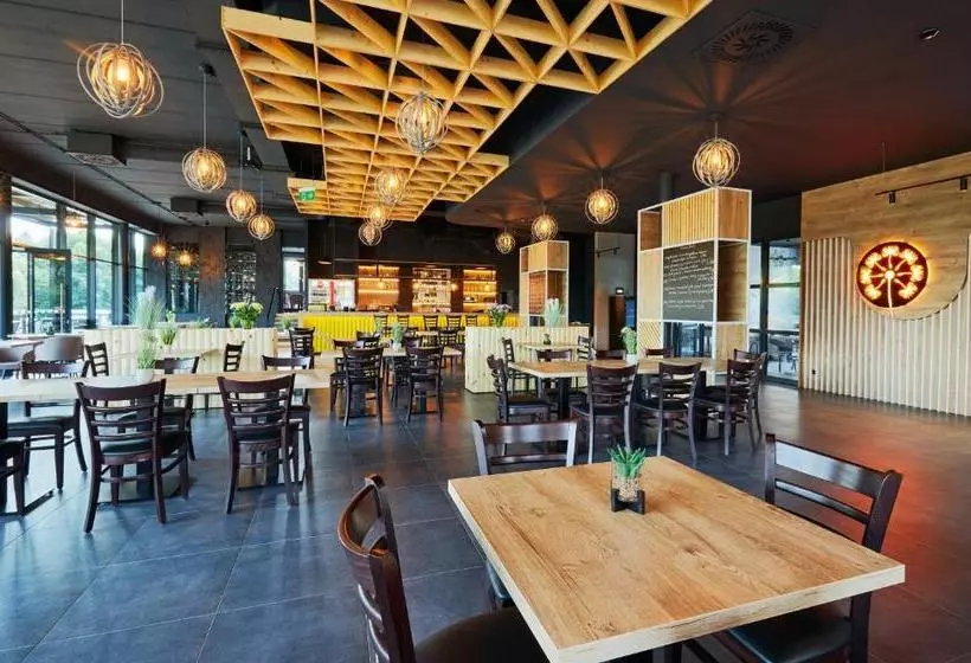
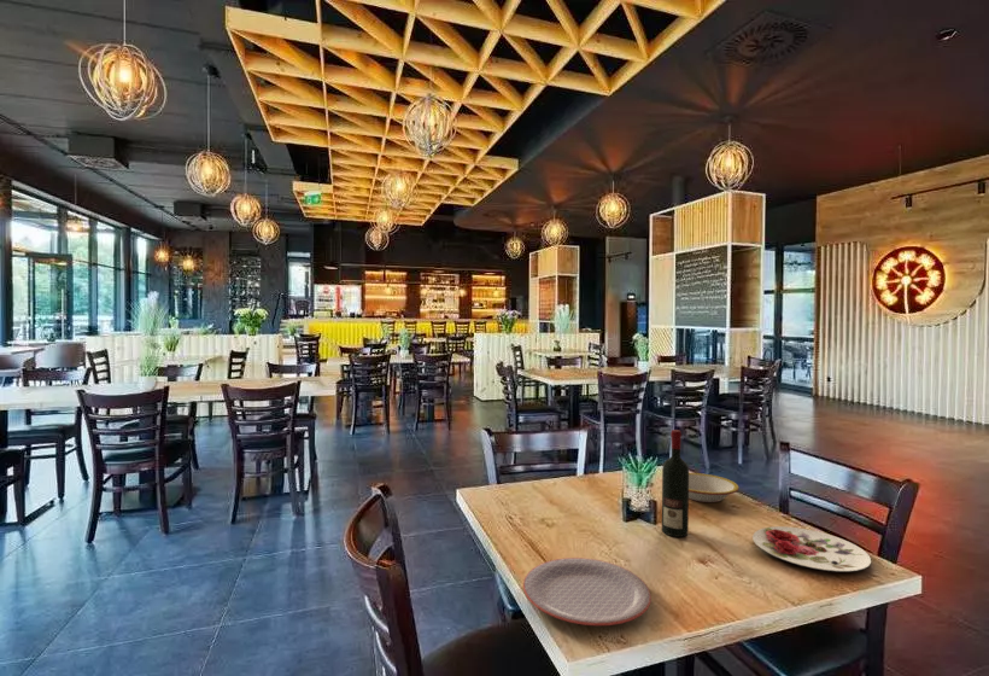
+ plate (808, 546)
+ plate (585, 592)
+ bowl (702, 489)
+ alcohol (675, 480)
